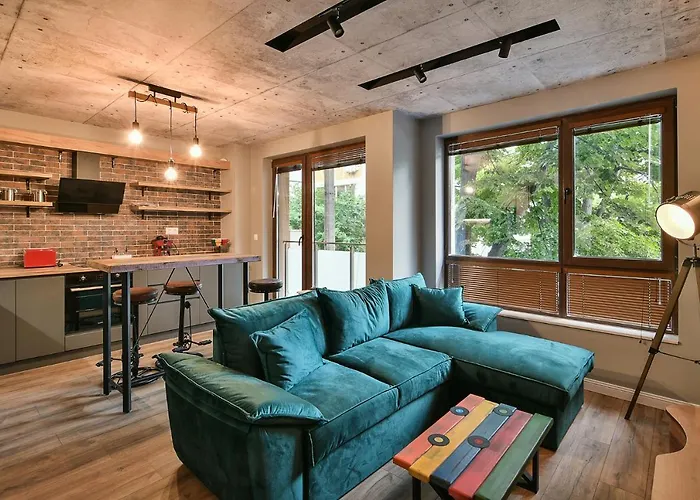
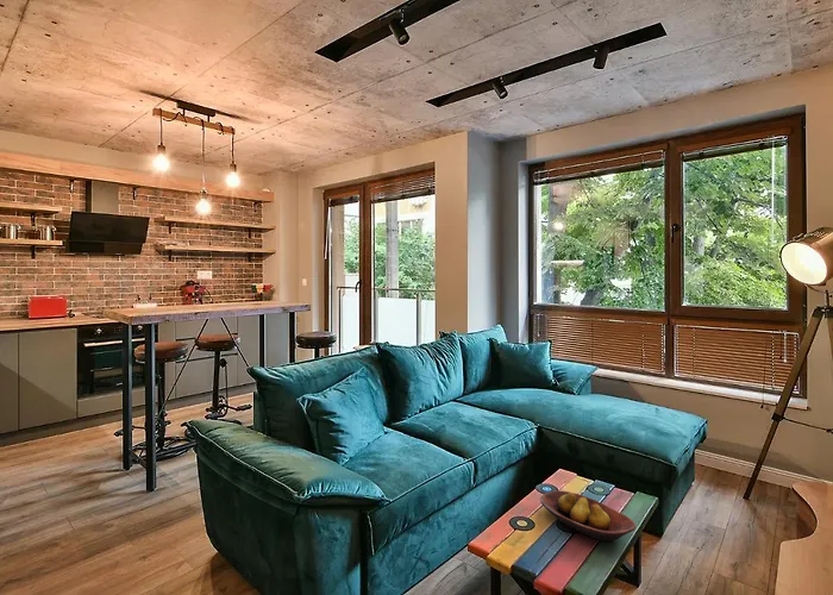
+ fruit bowl (584, 512)
